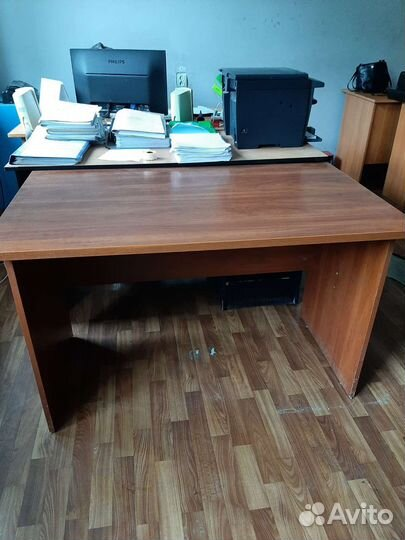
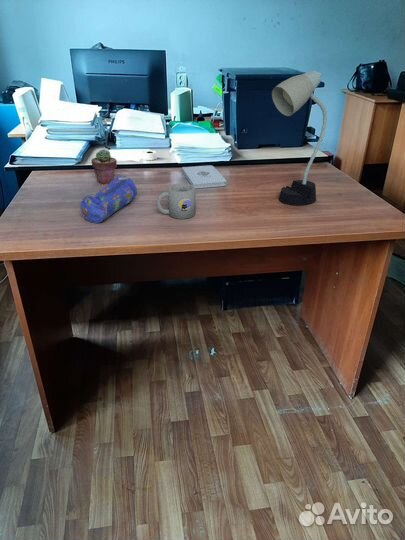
+ notepad (203, 176)
+ desk lamp (315, 148)
+ pencil case (110, 197)
+ mug (176, 201)
+ potted succulent (104, 166)
